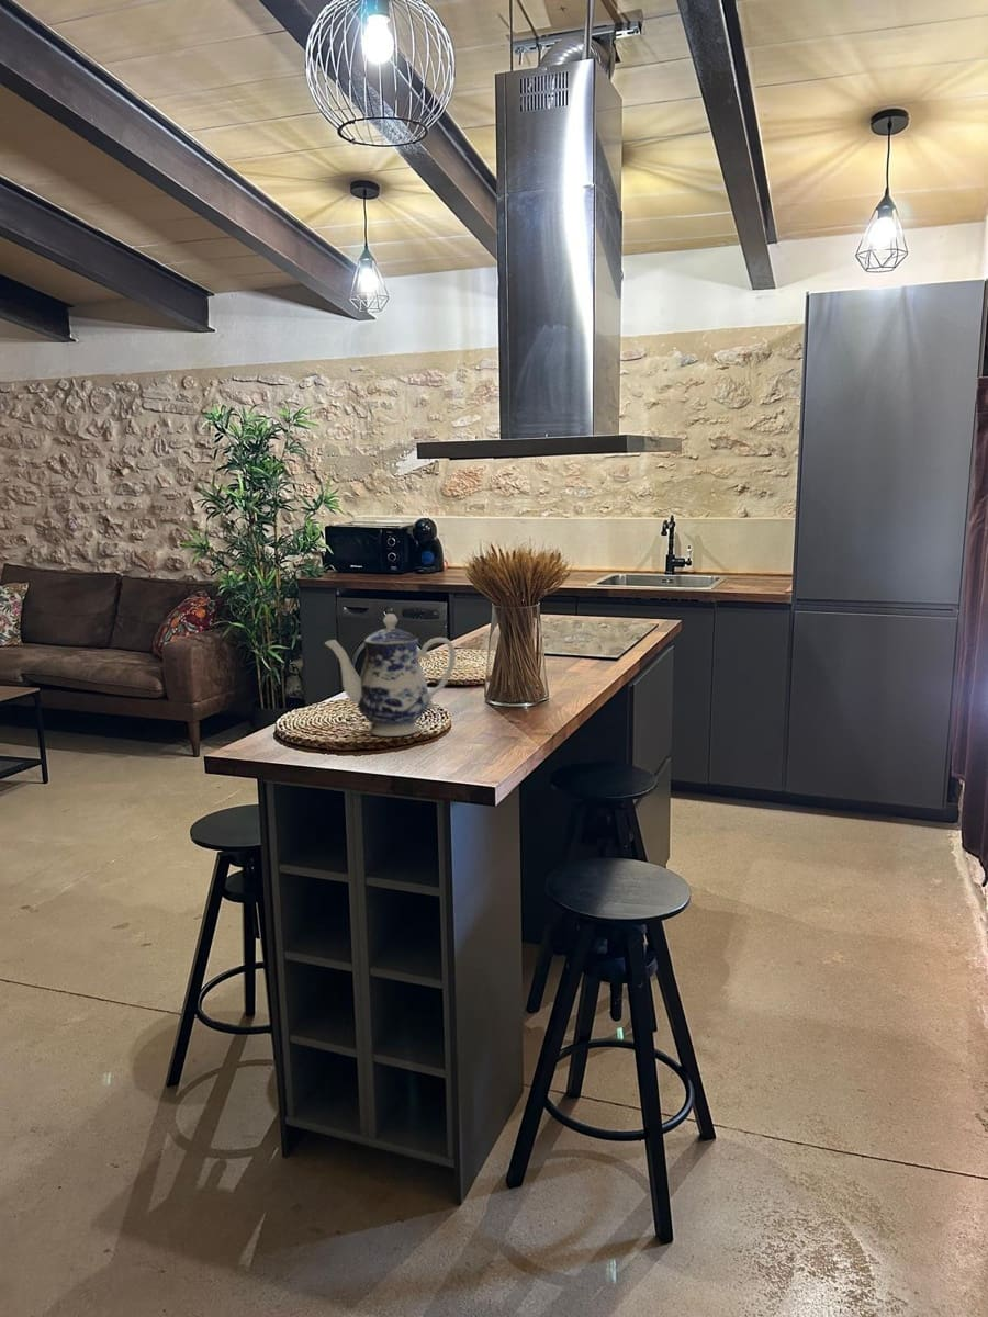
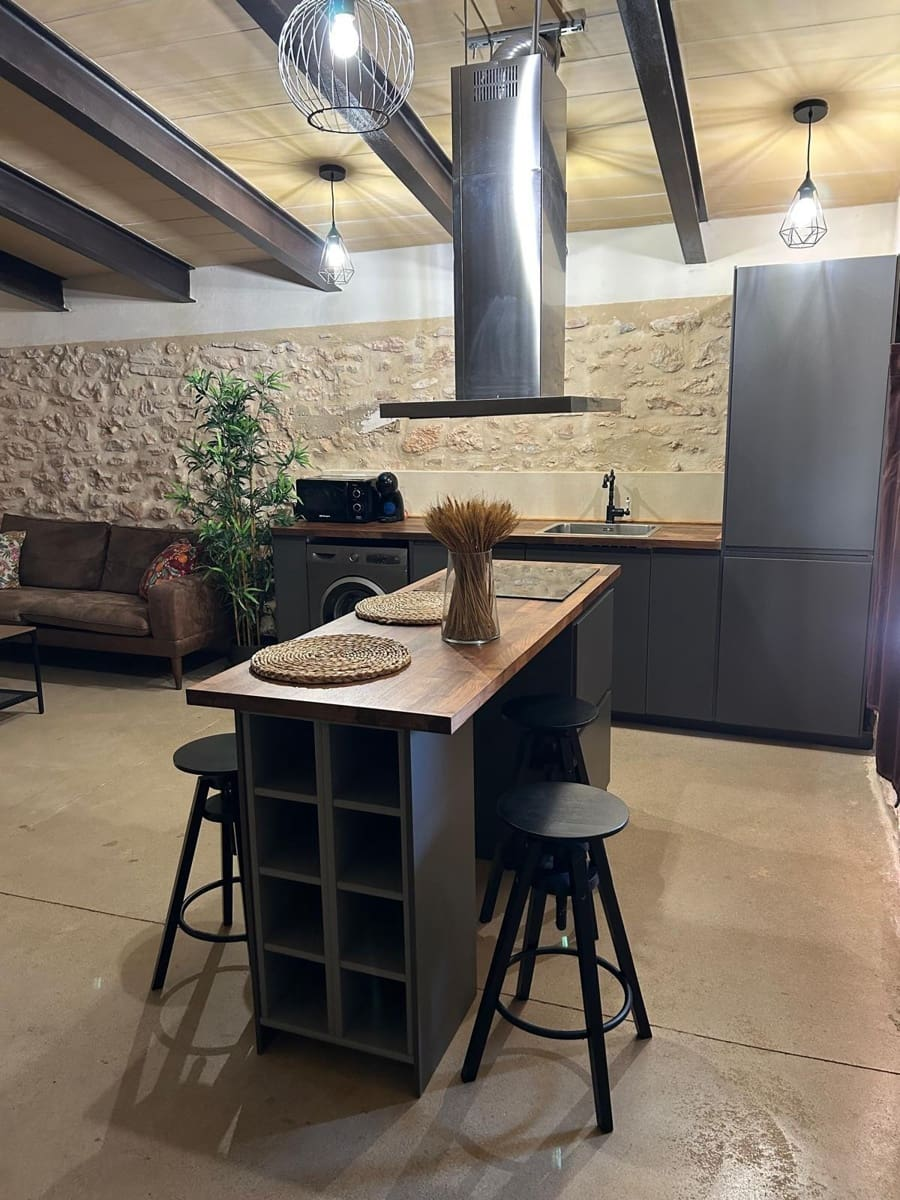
- teapot (392, 673)
